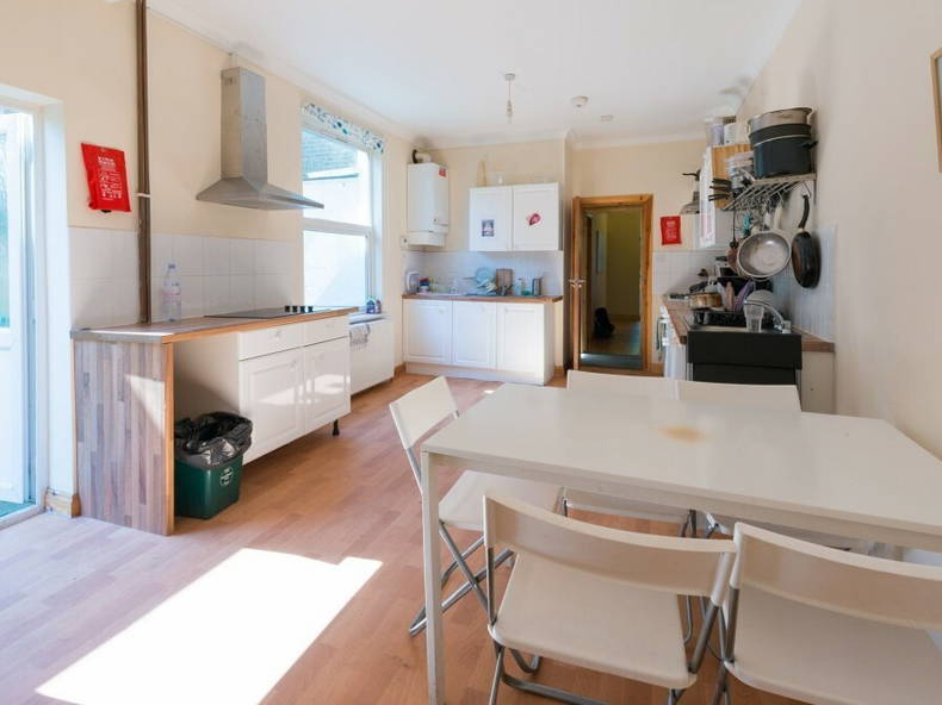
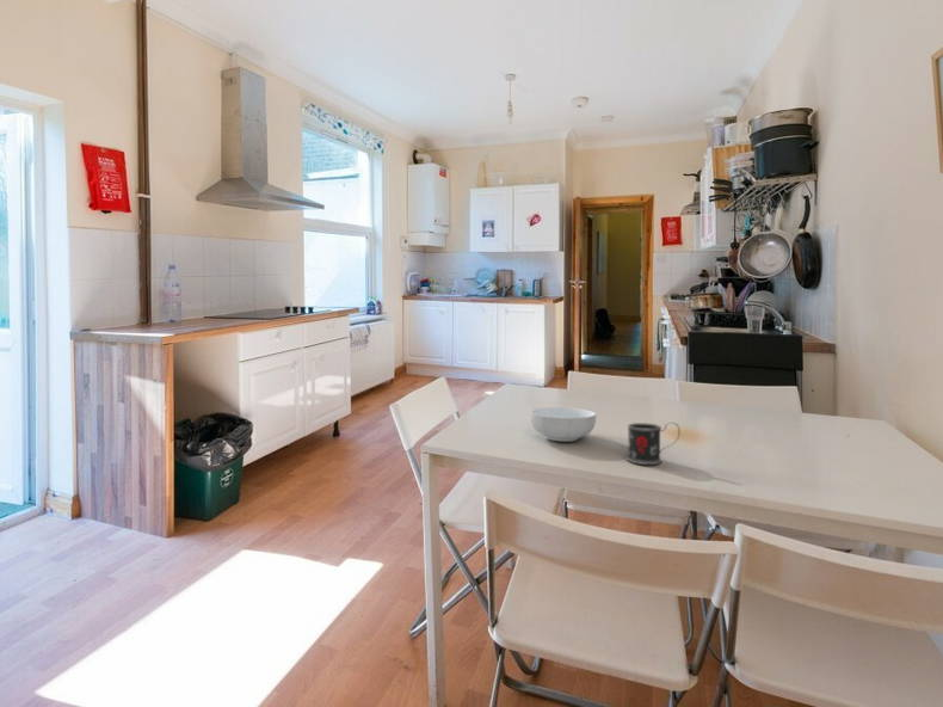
+ cereal bowl (562, 424)
+ mug (652, 441)
